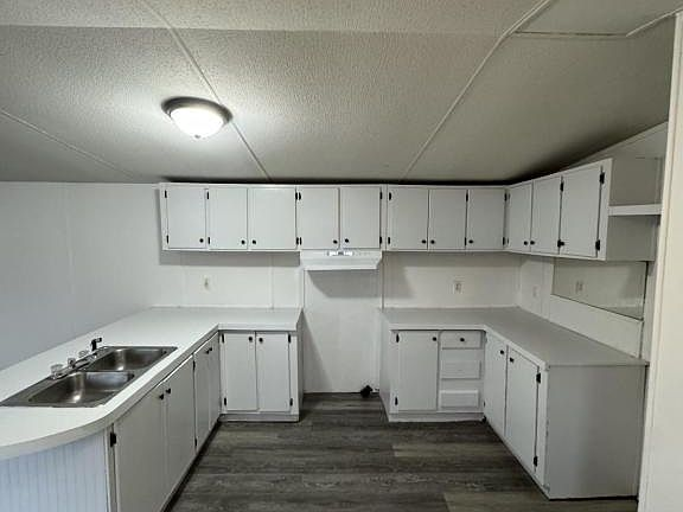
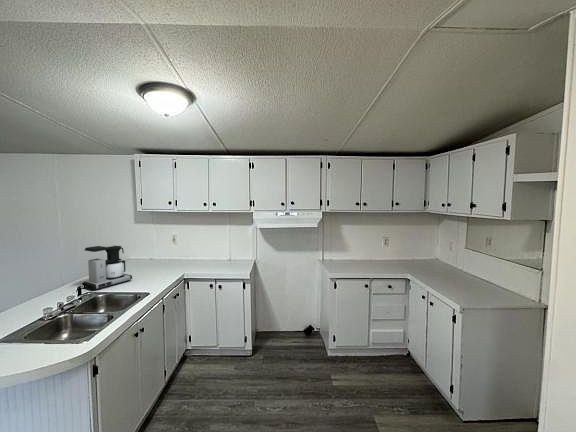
+ coffee maker (107, 265)
